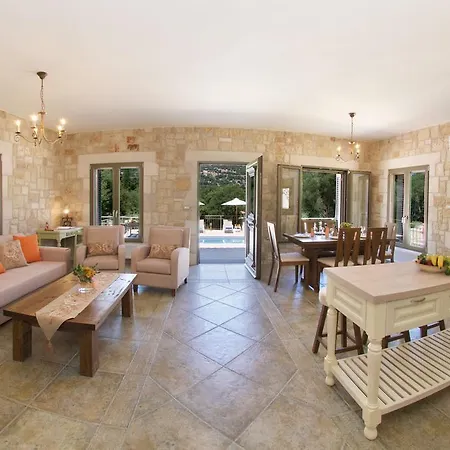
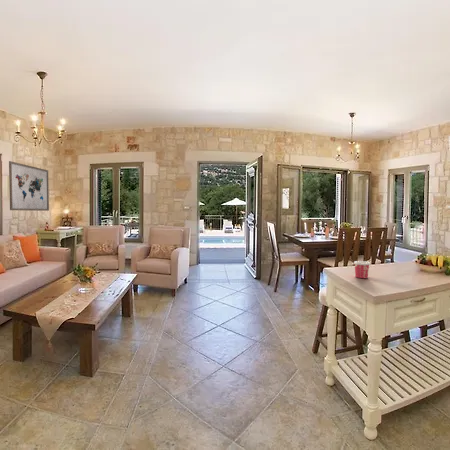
+ wall art (30, 188)
+ cup (361, 269)
